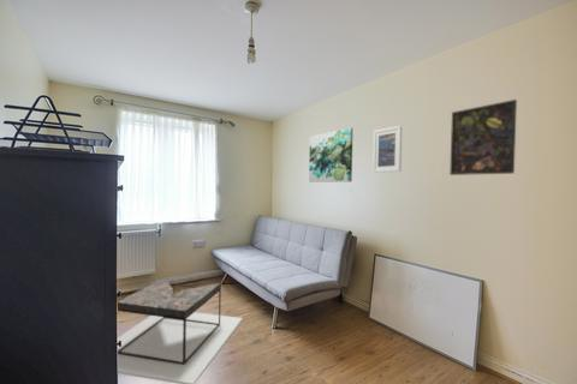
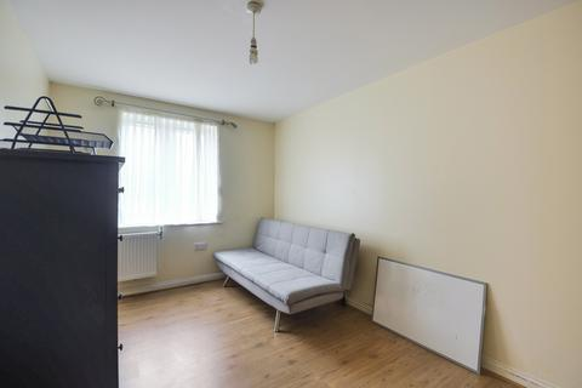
- coffee table (173, 308)
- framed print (480, 140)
- wall art (328, 157)
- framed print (386, 150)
